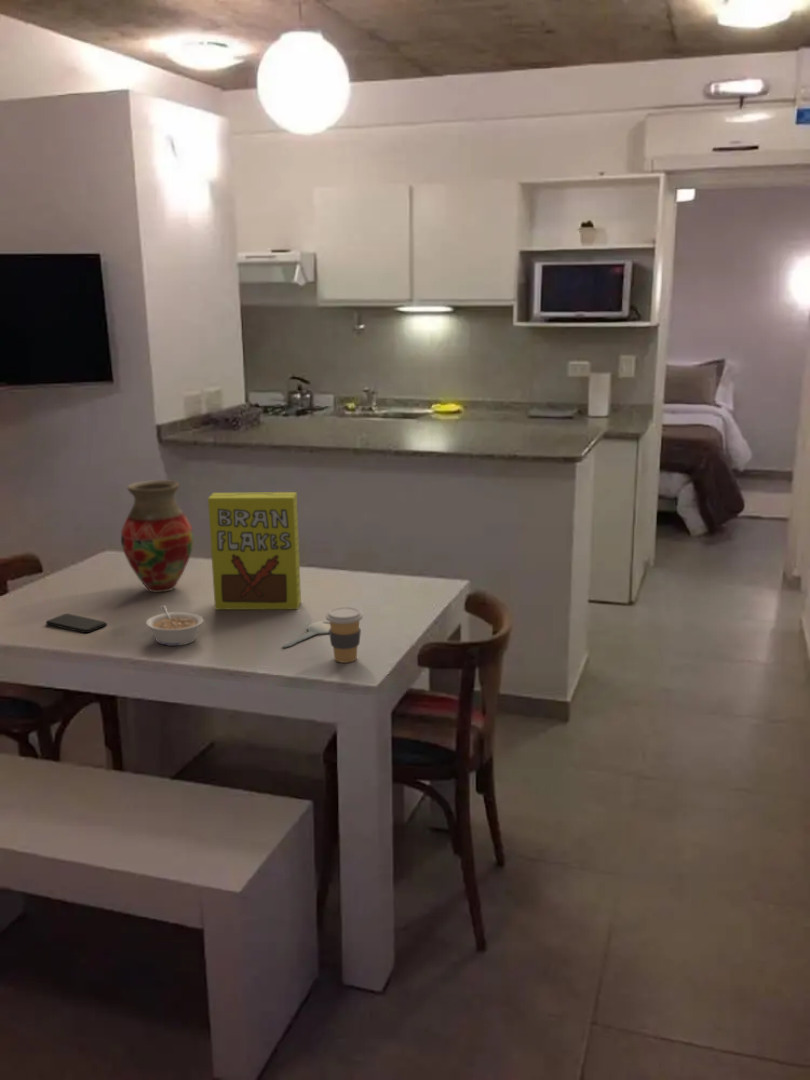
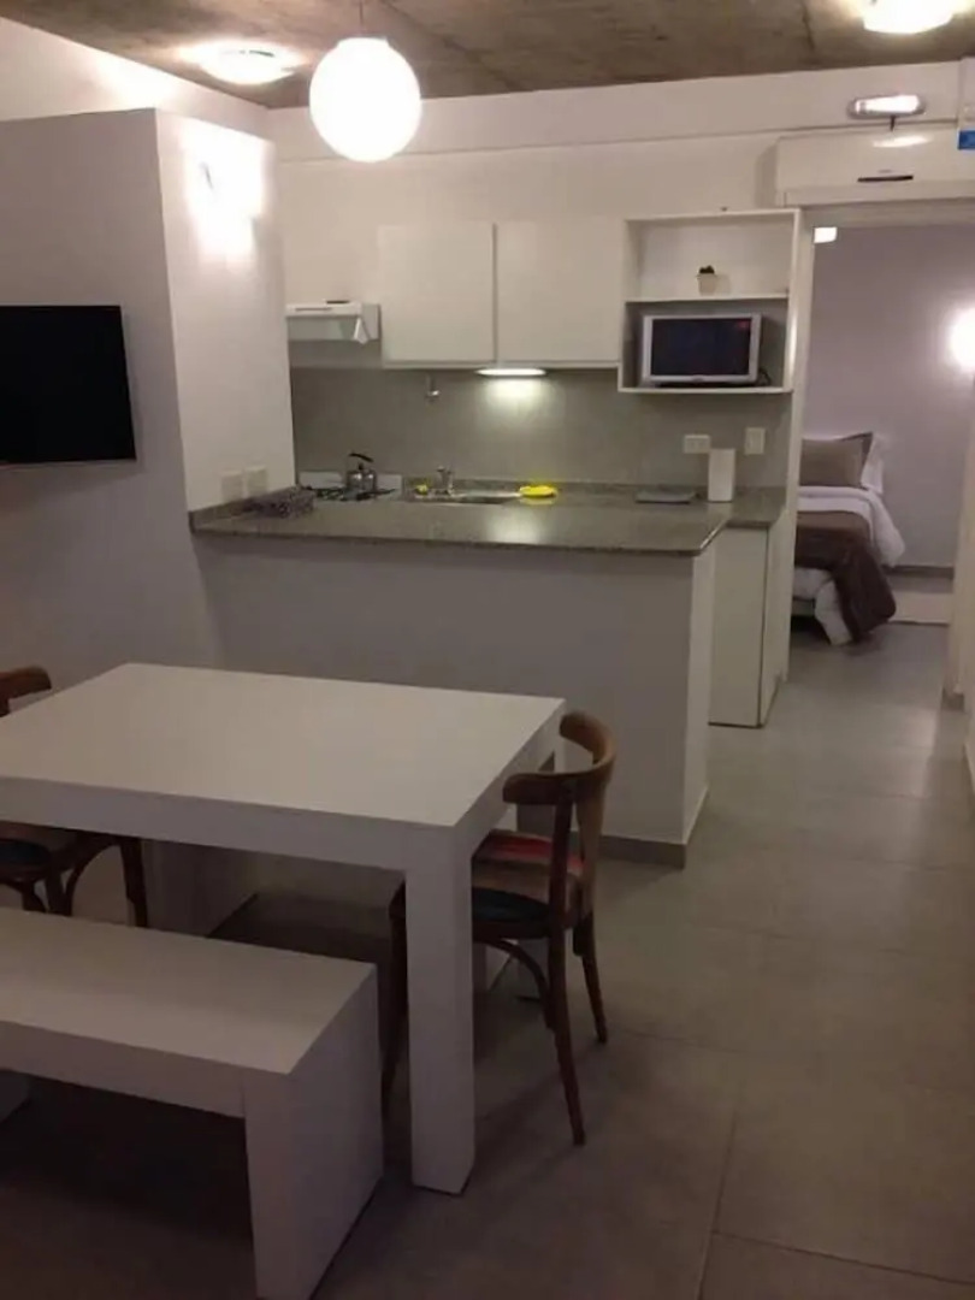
- legume (173, 628)
- coffee cup (344, 635)
- key (309, 634)
- cereal box (255, 551)
- smartphone (76, 623)
- vase (157, 537)
